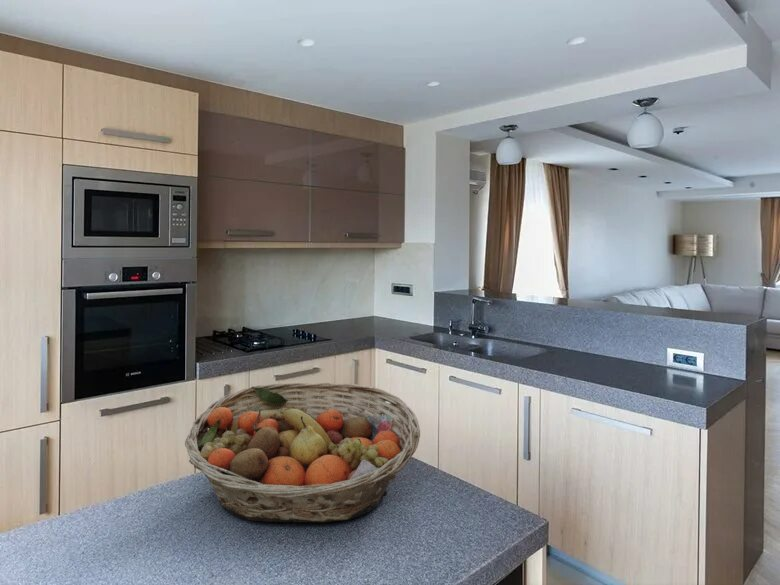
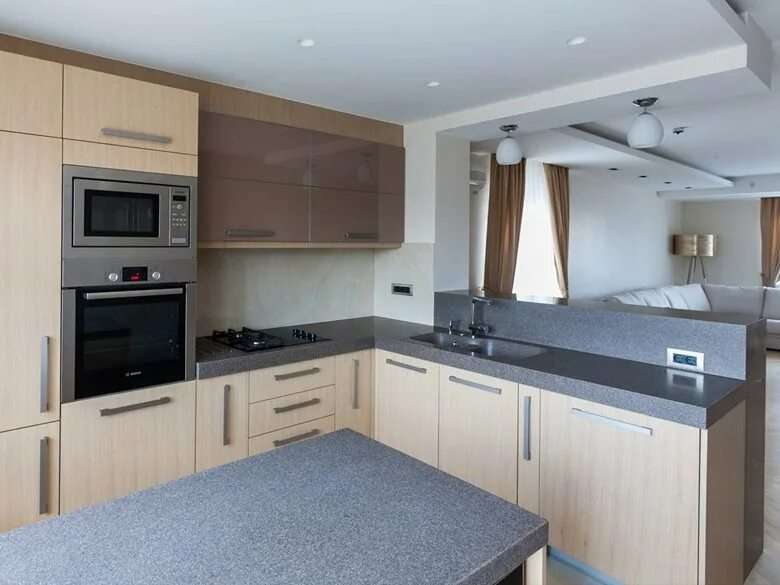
- fruit basket (305, 444)
